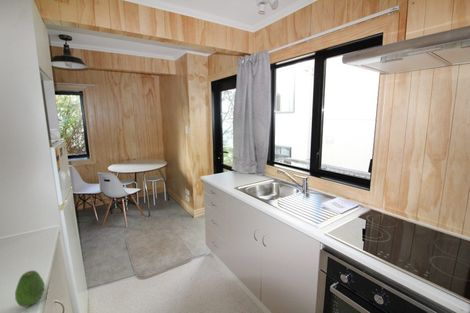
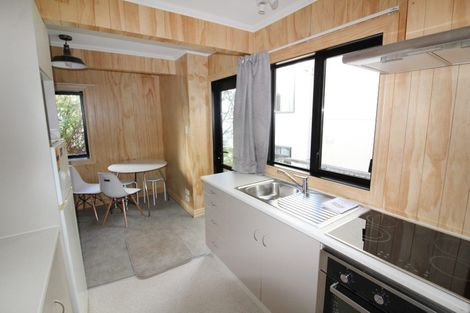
- fruit (30, 288)
